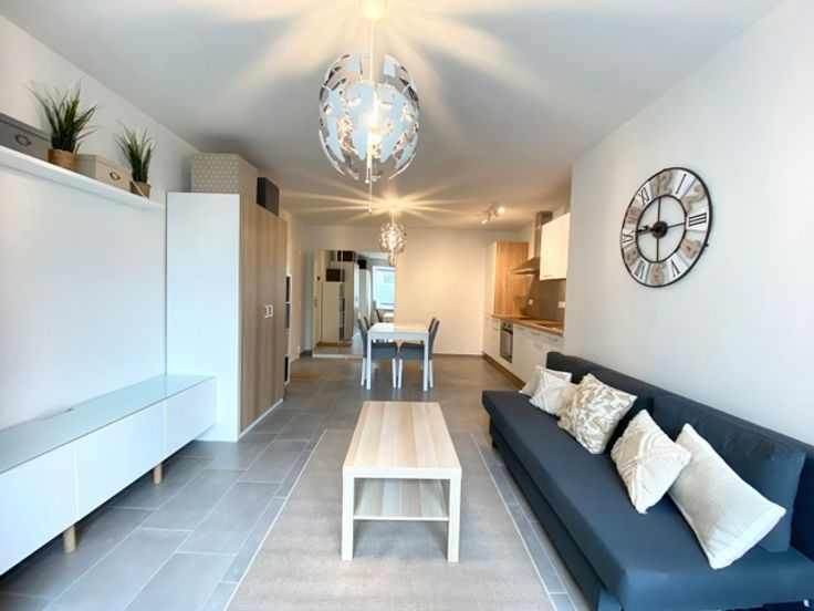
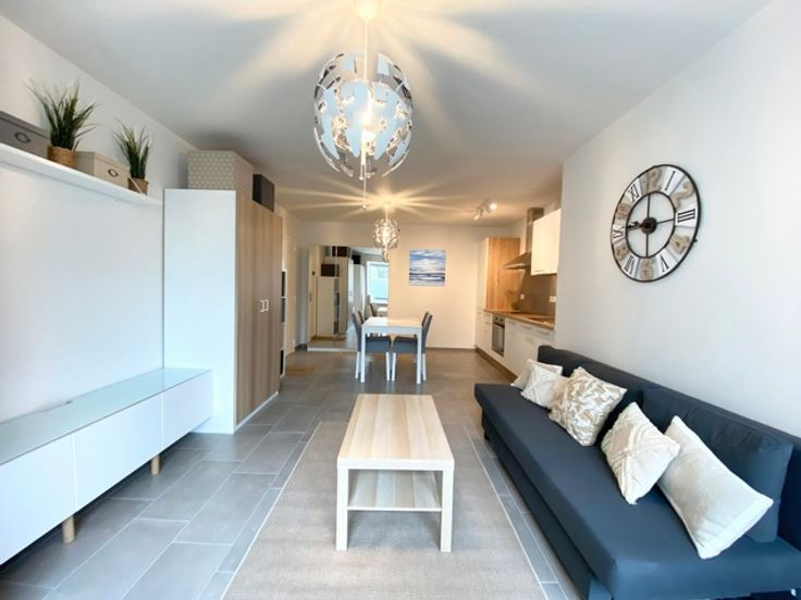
+ wall art (427, 267)
